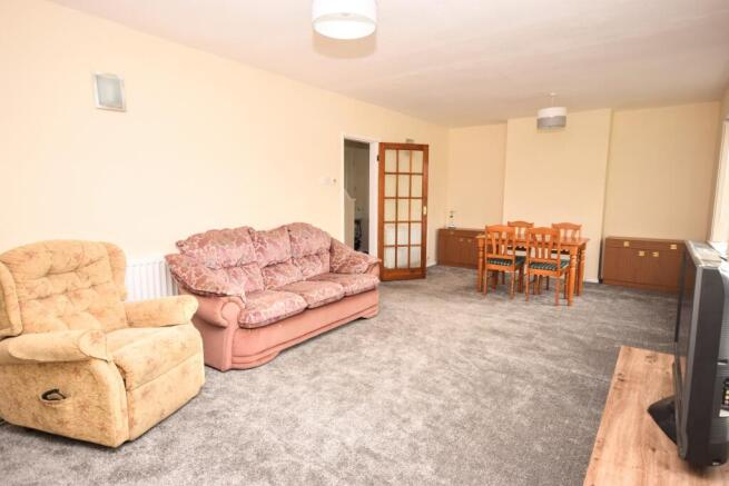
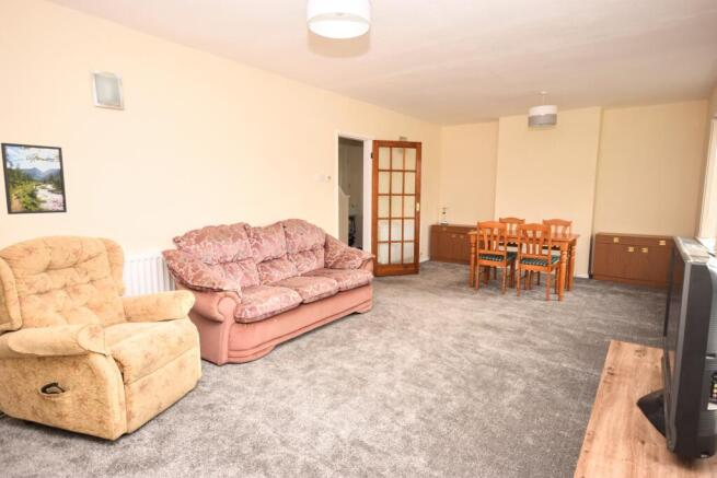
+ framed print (35, 179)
